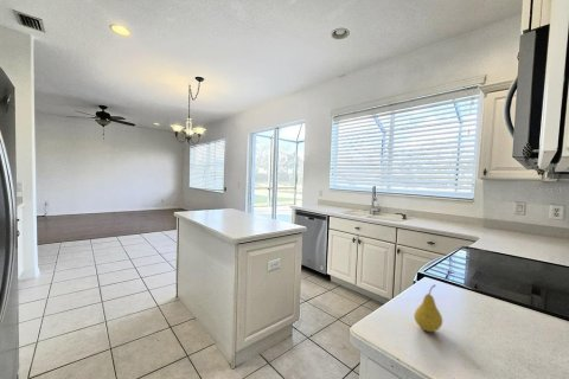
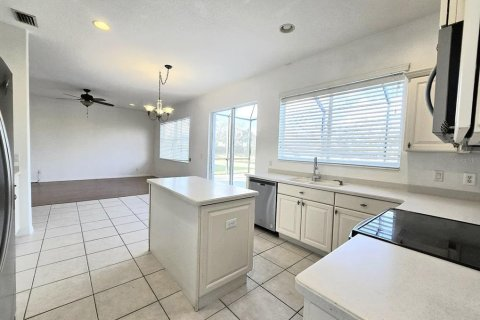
- fruit (428, 307)
